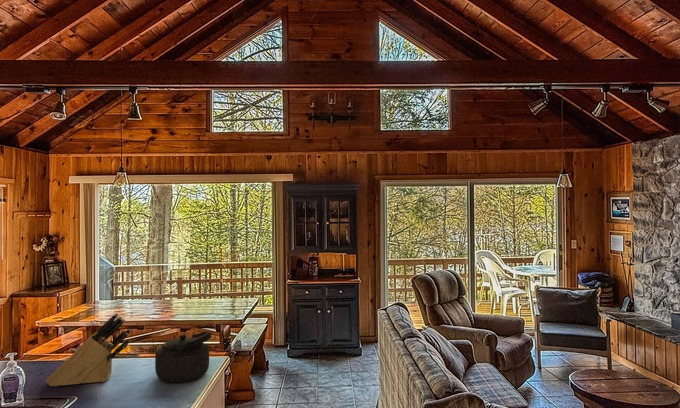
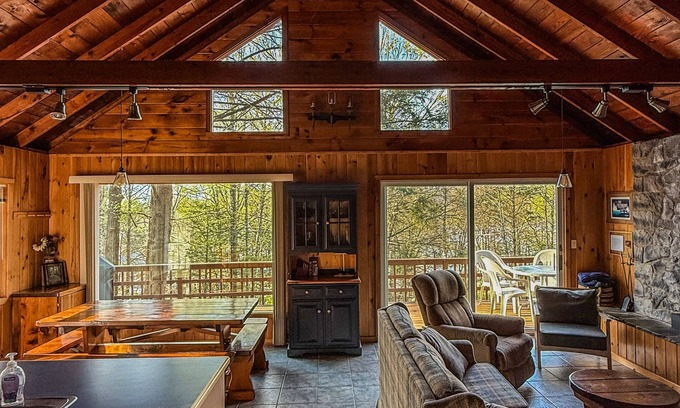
- kettle (184, 354)
- knife block (90, 348)
